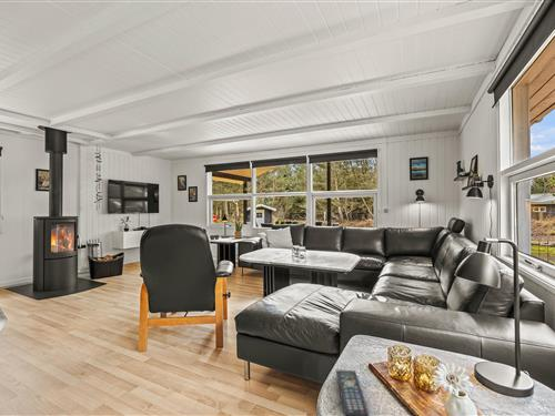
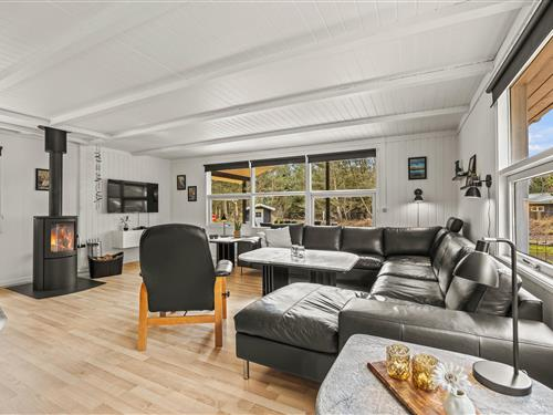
- remote control (350, 390)
